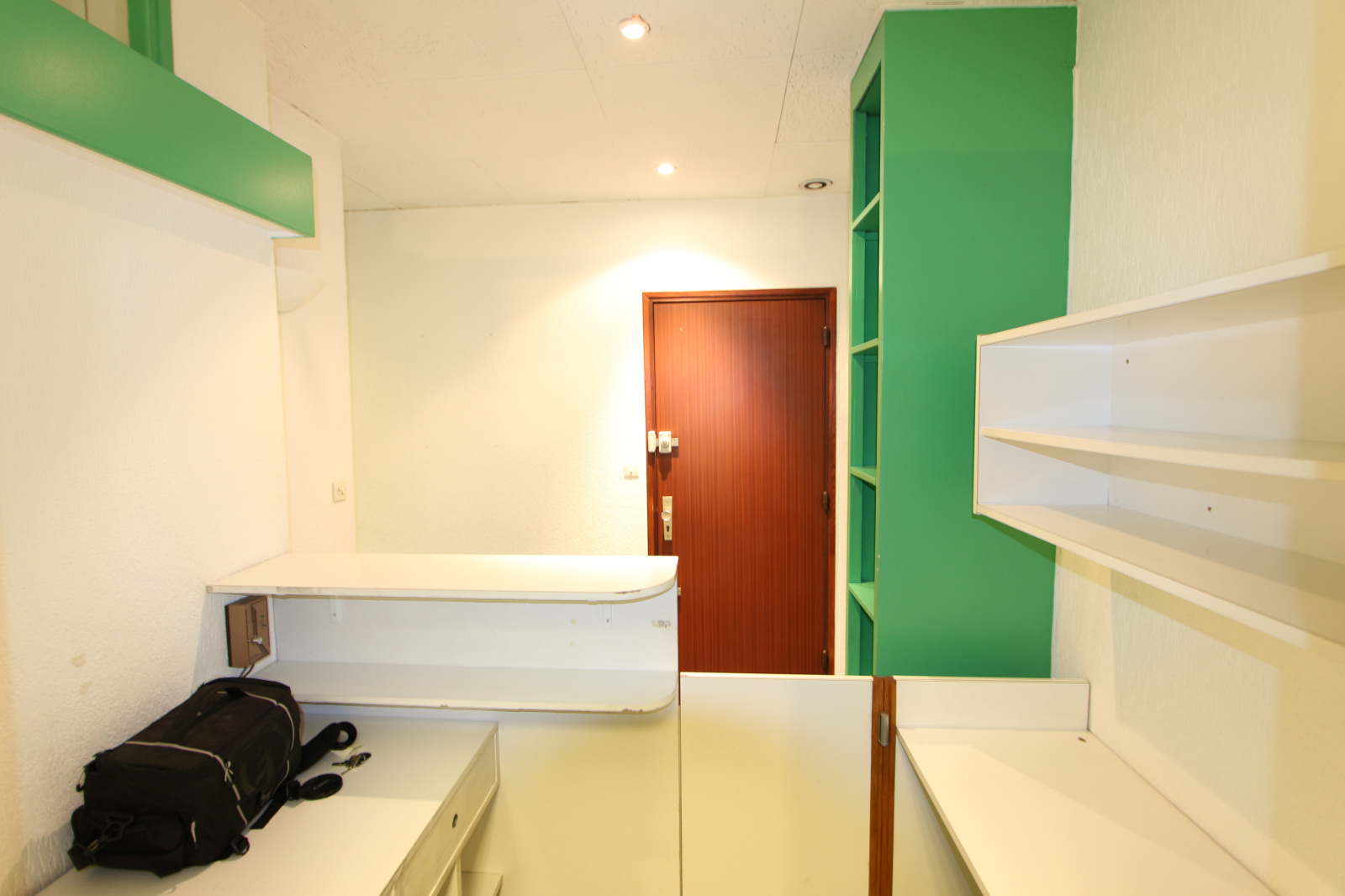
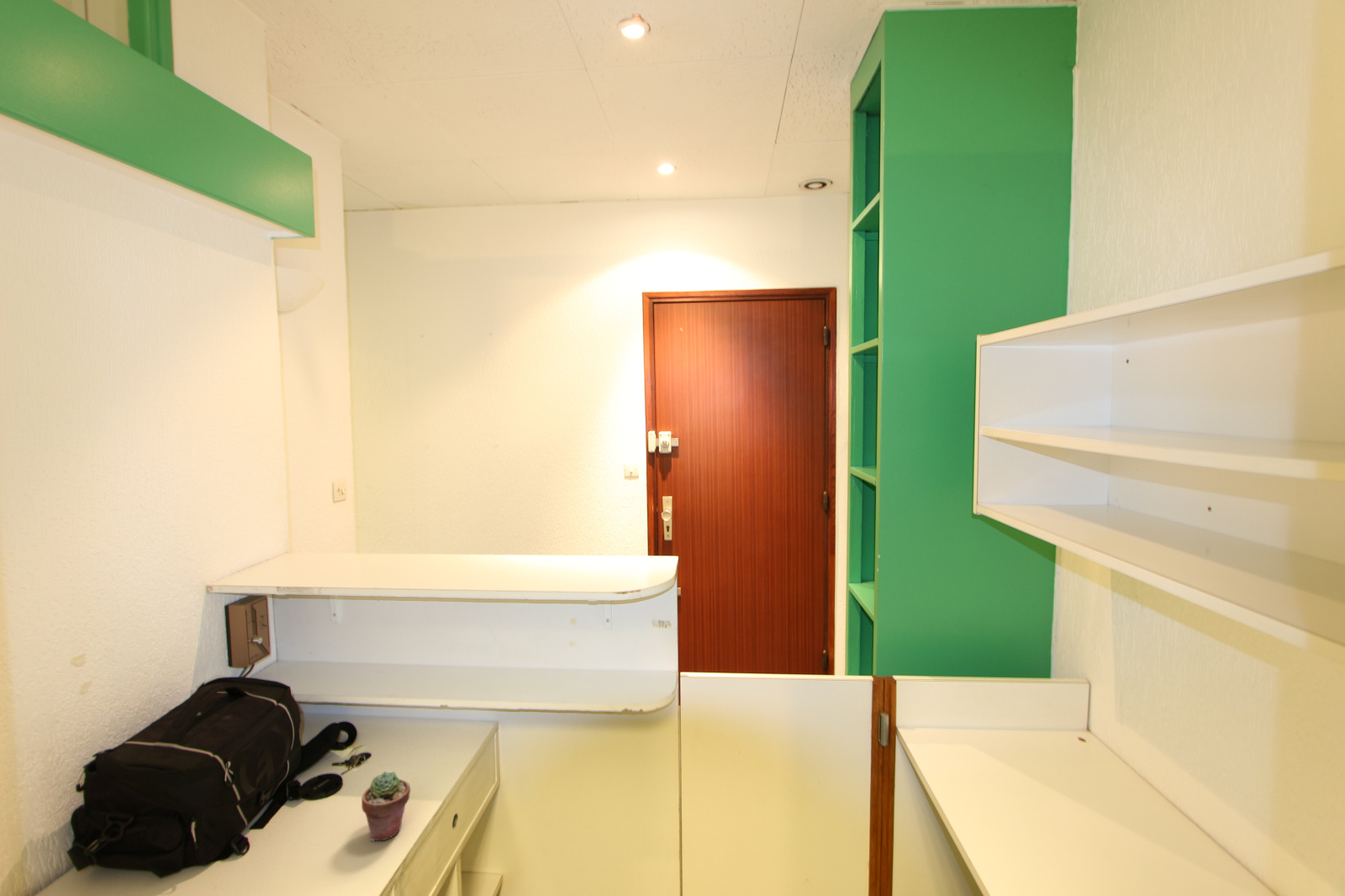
+ potted succulent (386, 803)
